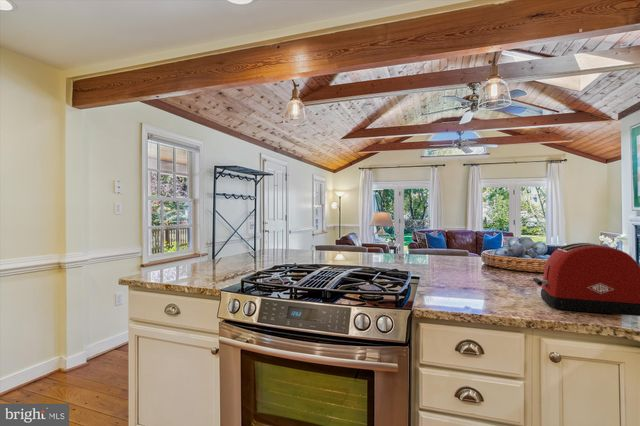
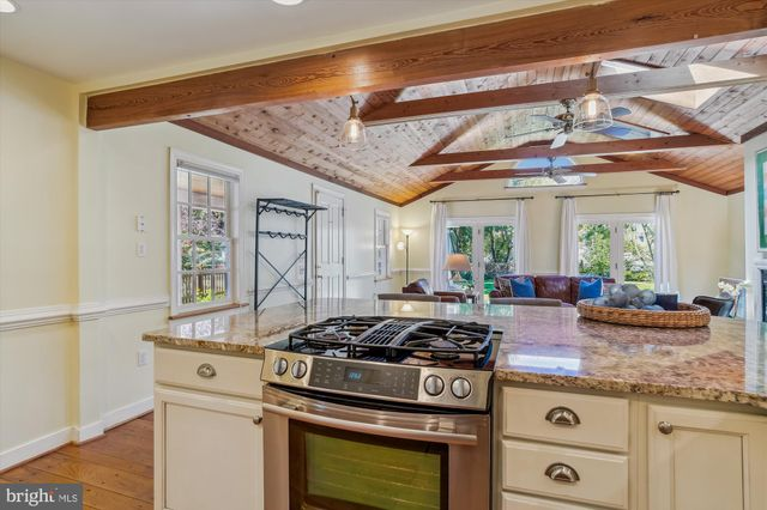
- toaster (590, 274)
